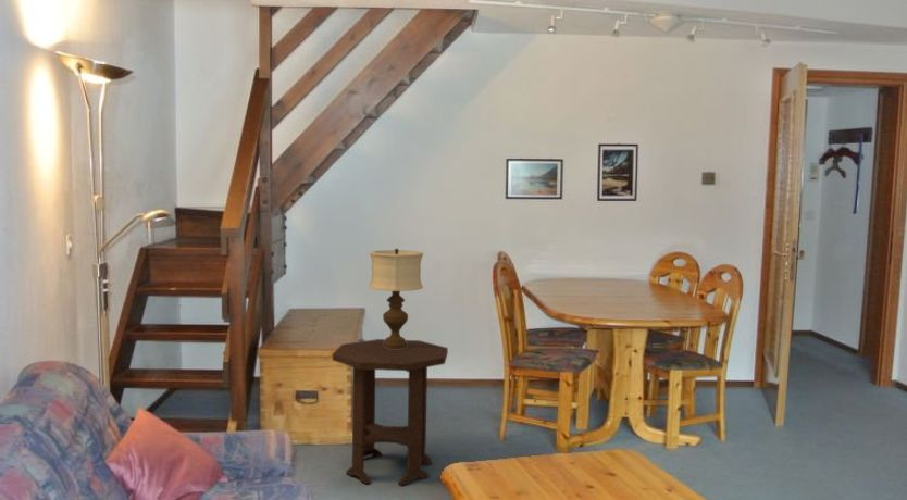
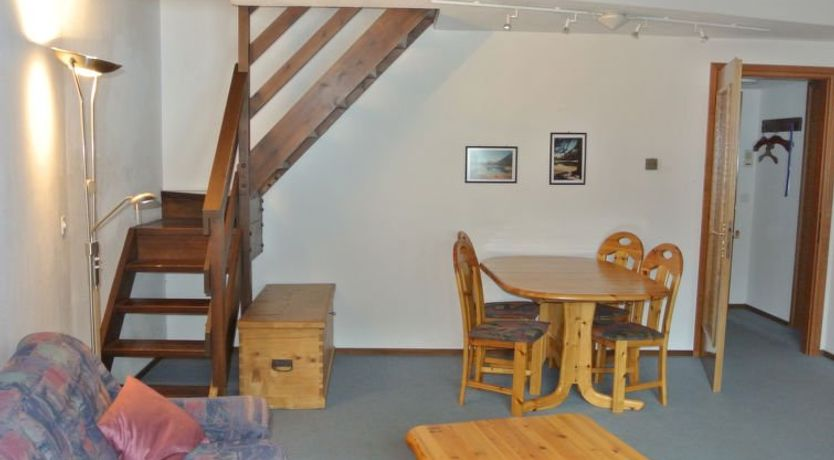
- side table (374, 410)
- table lamp (395, 297)
